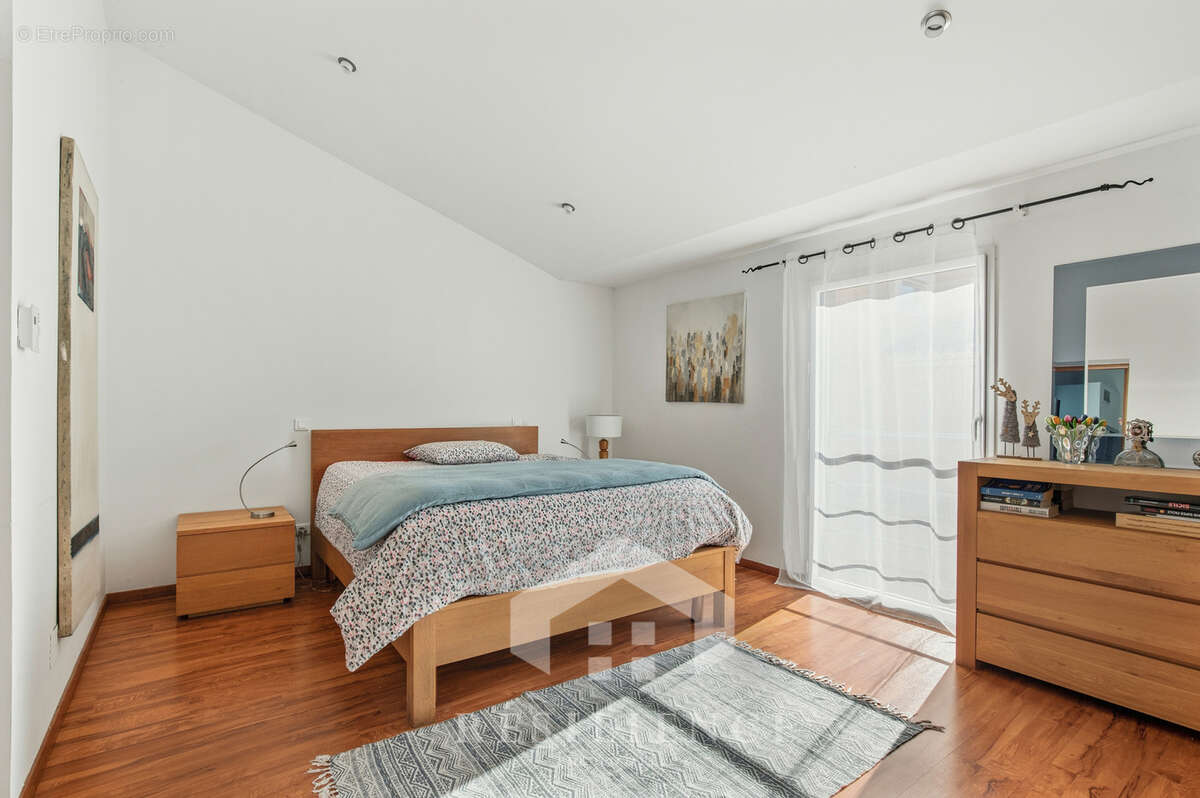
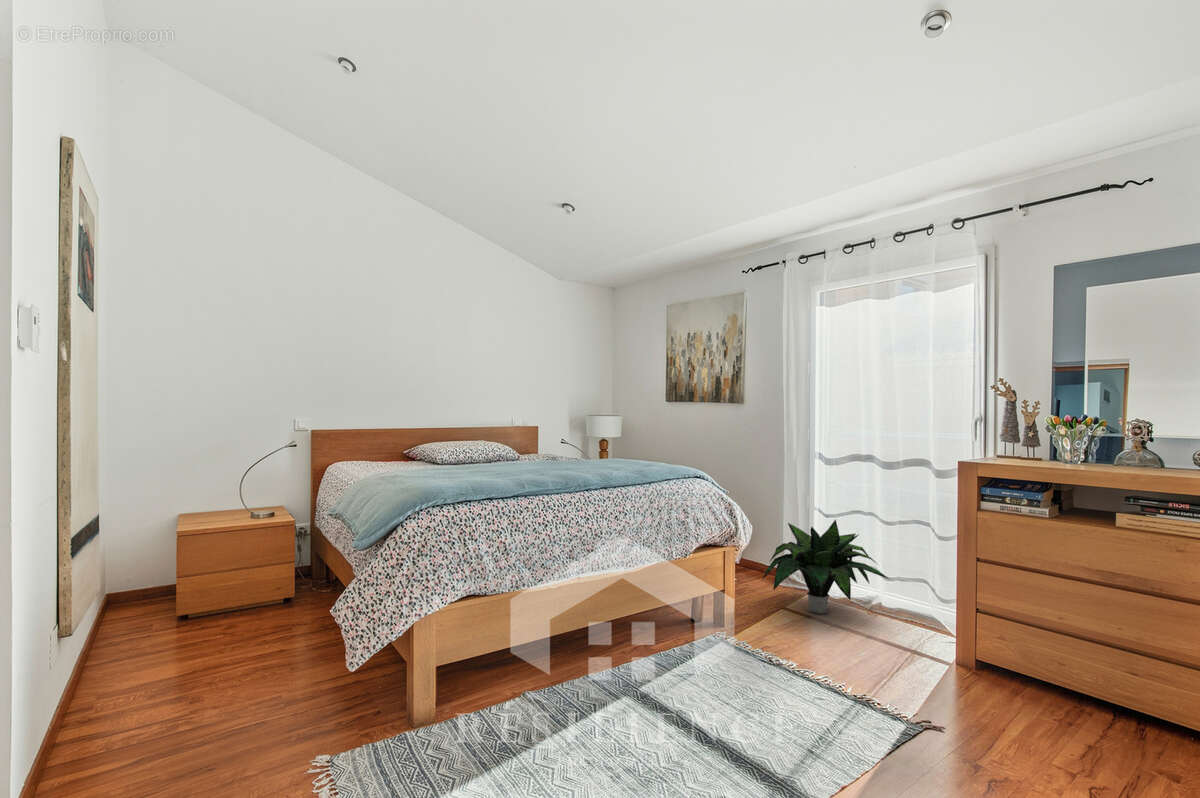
+ potted plant (821, 566)
